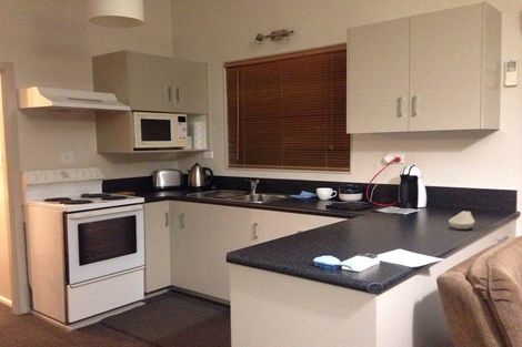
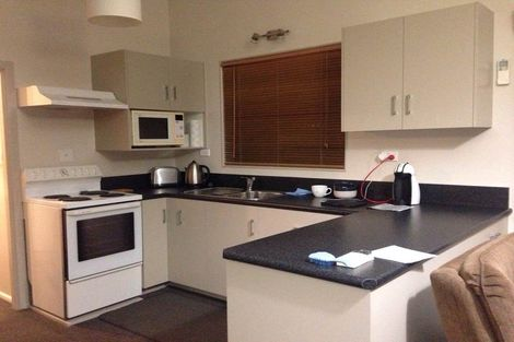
- spoon rest (463, 220)
